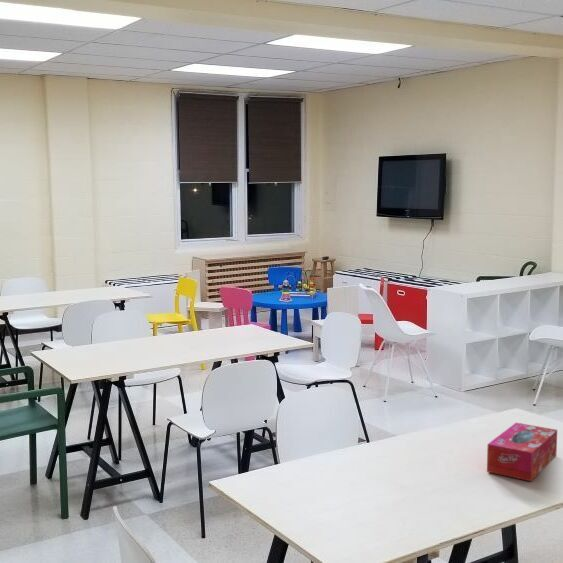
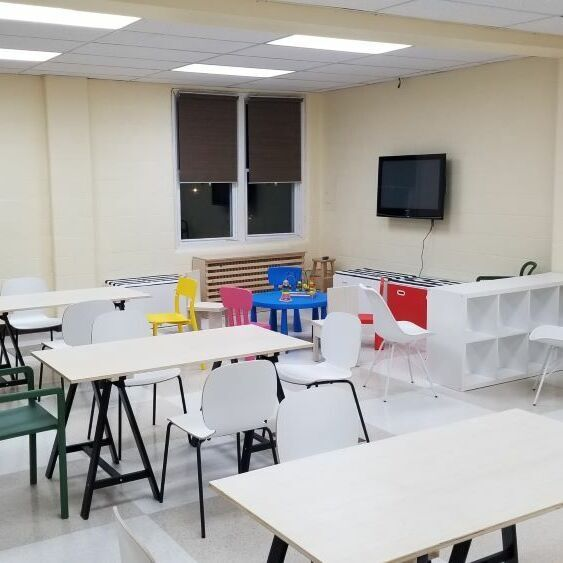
- tissue box (522, 450)
